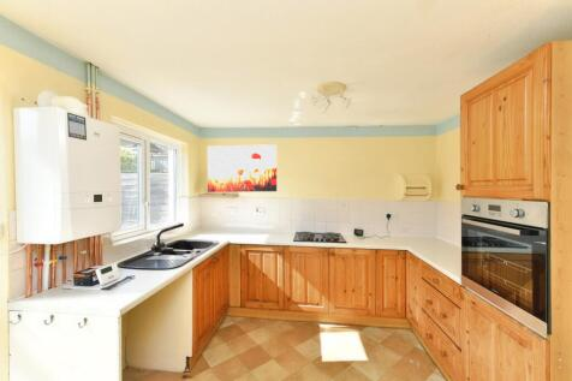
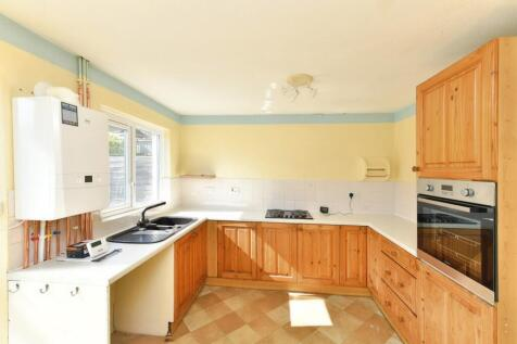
- wall art (242, 168)
